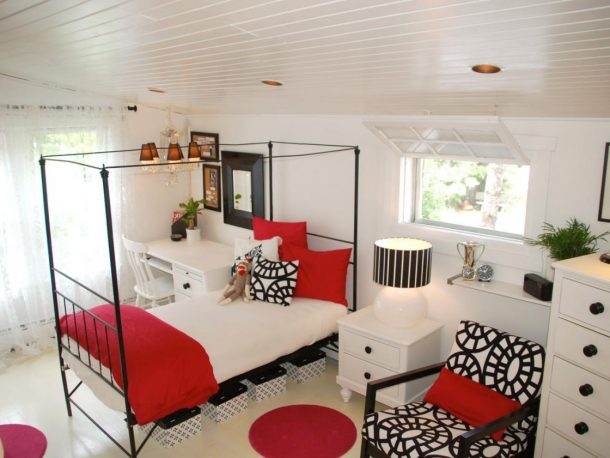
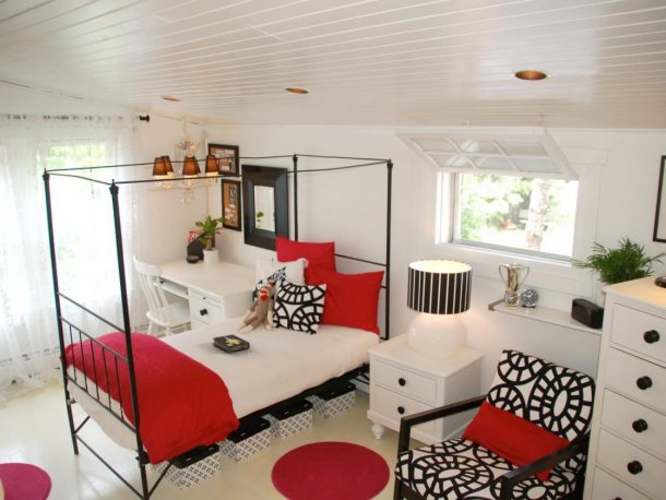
+ hardback book (230, 342)
